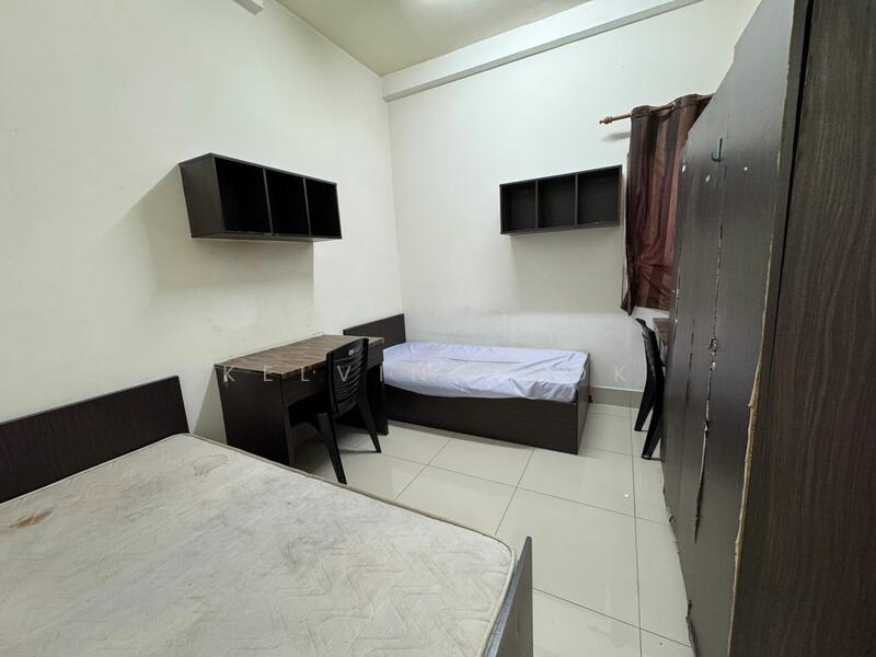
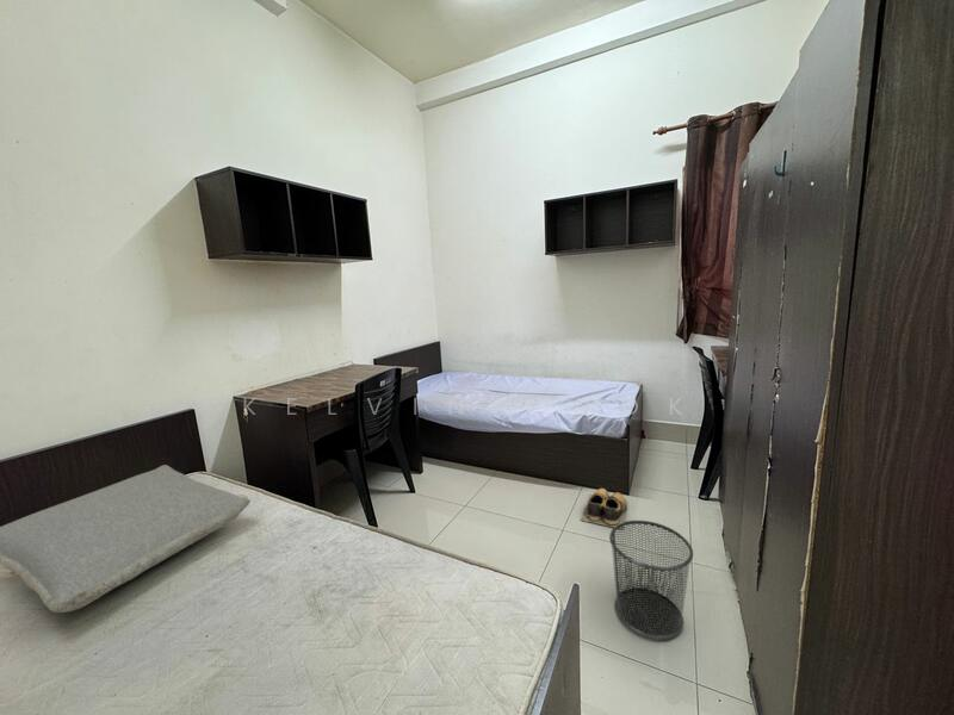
+ shoes (605, 502)
+ waste bin (649, 577)
+ pillow (125, 524)
